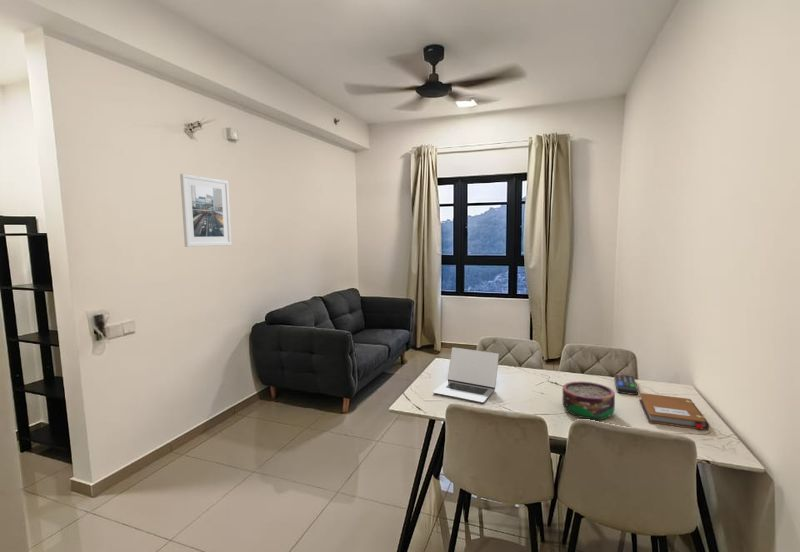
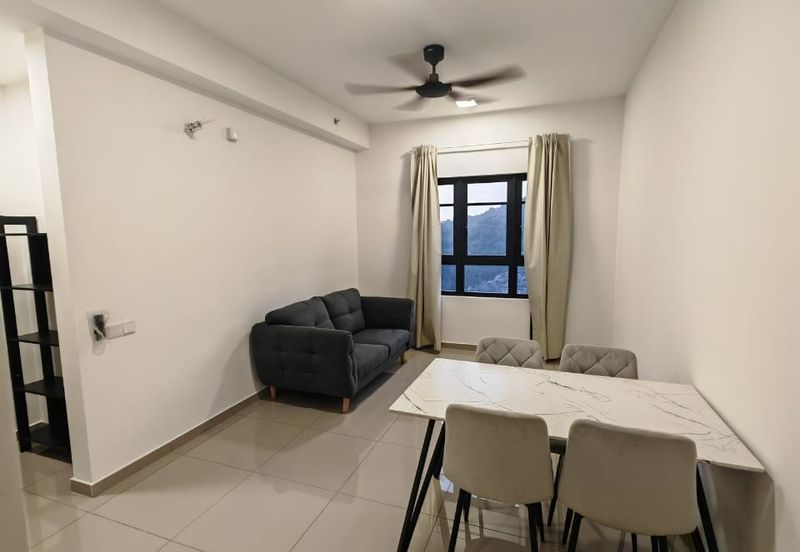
- laptop (466, 373)
- remote control (625, 383)
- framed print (207, 212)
- notebook (671, 410)
- bowl (587, 400)
